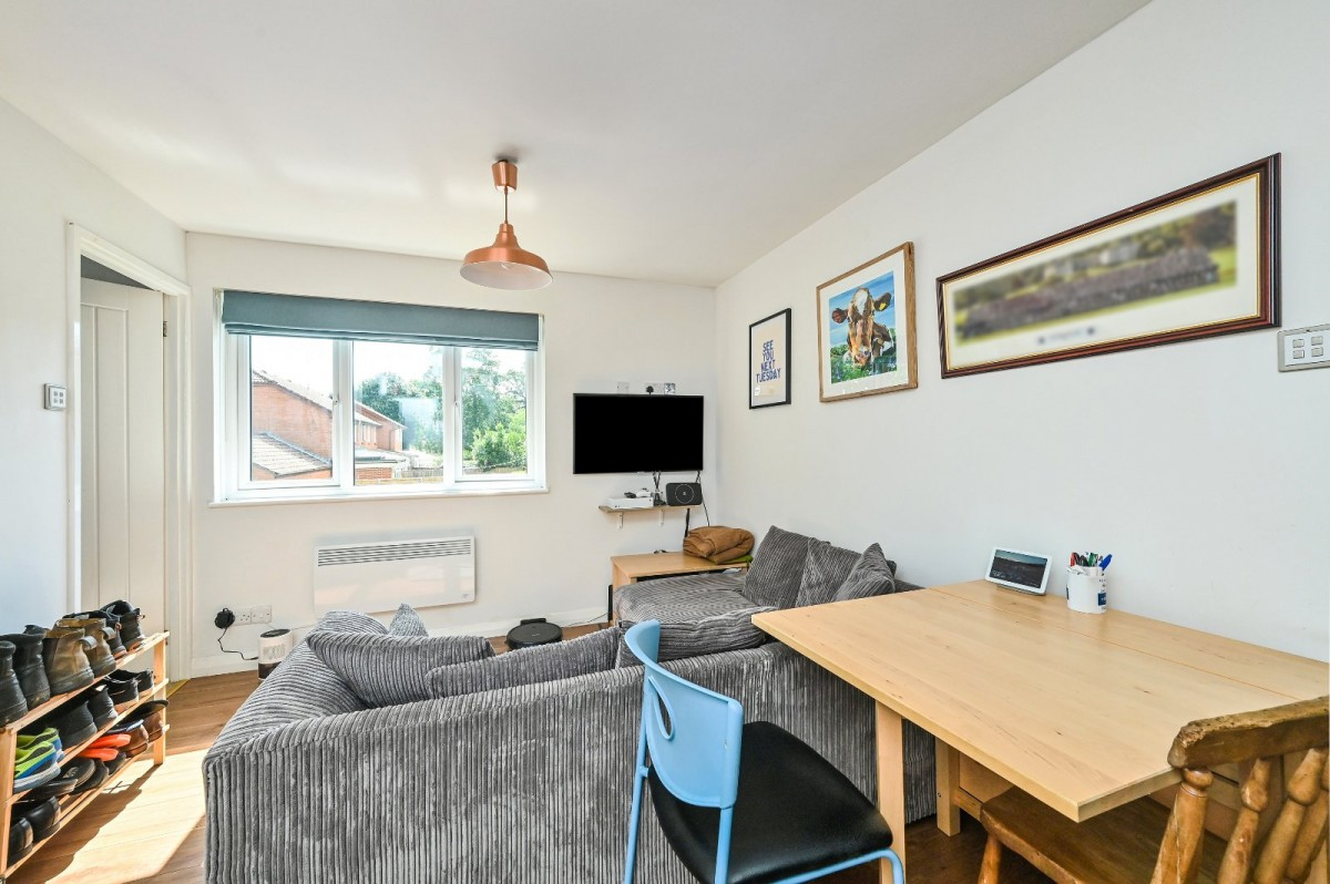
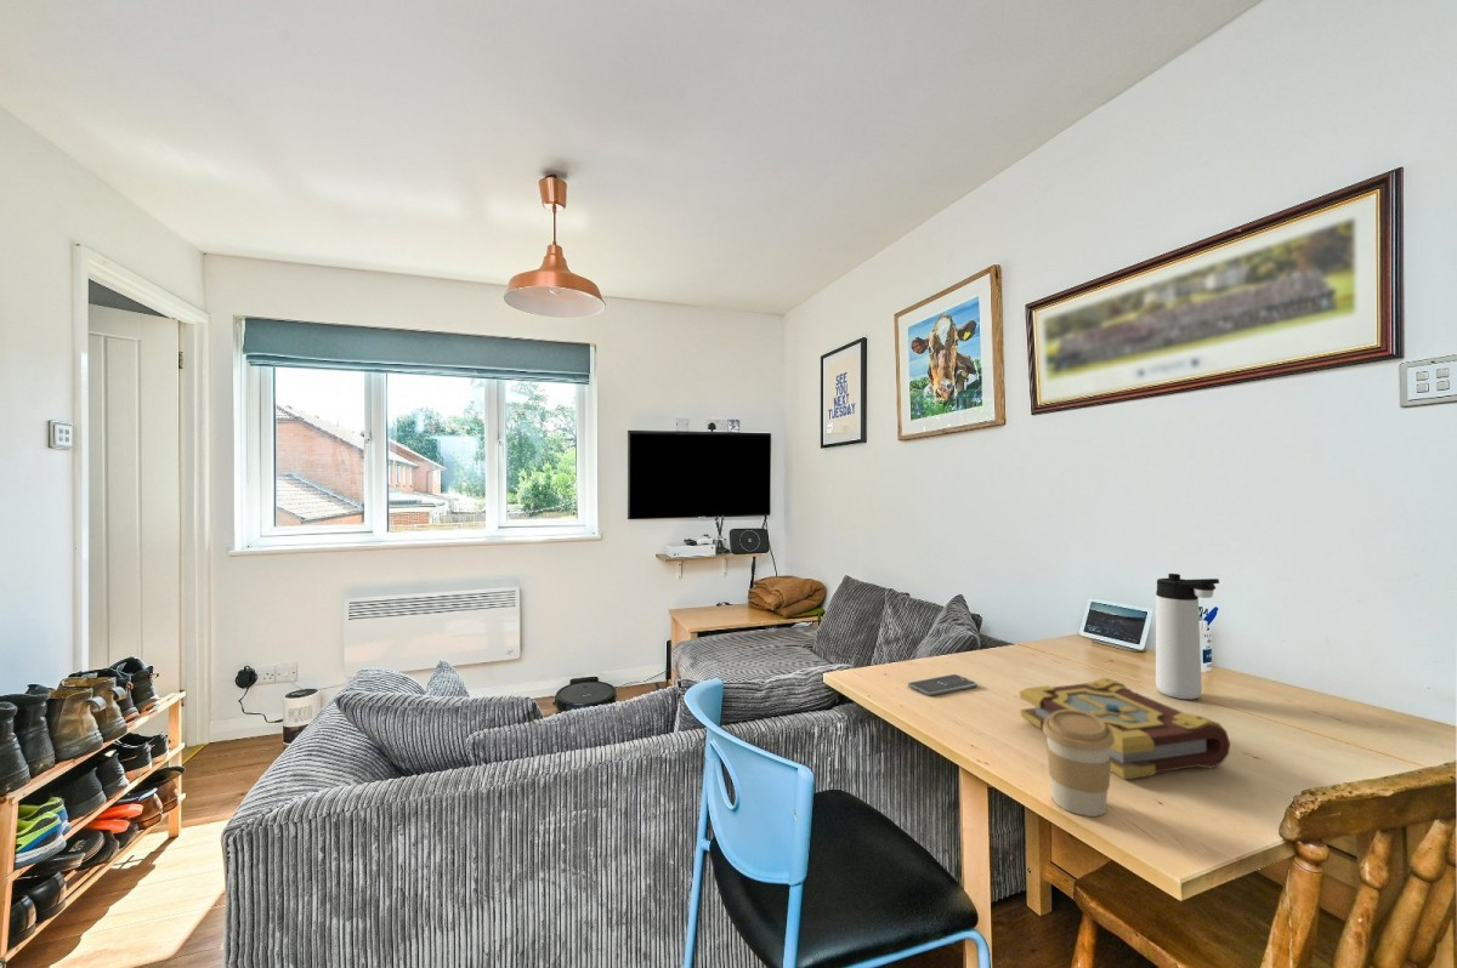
+ smartphone (942, 684)
+ book (1109, 718)
+ coffee cup (1077, 759)
+ thermos bottle (1186, 636)
